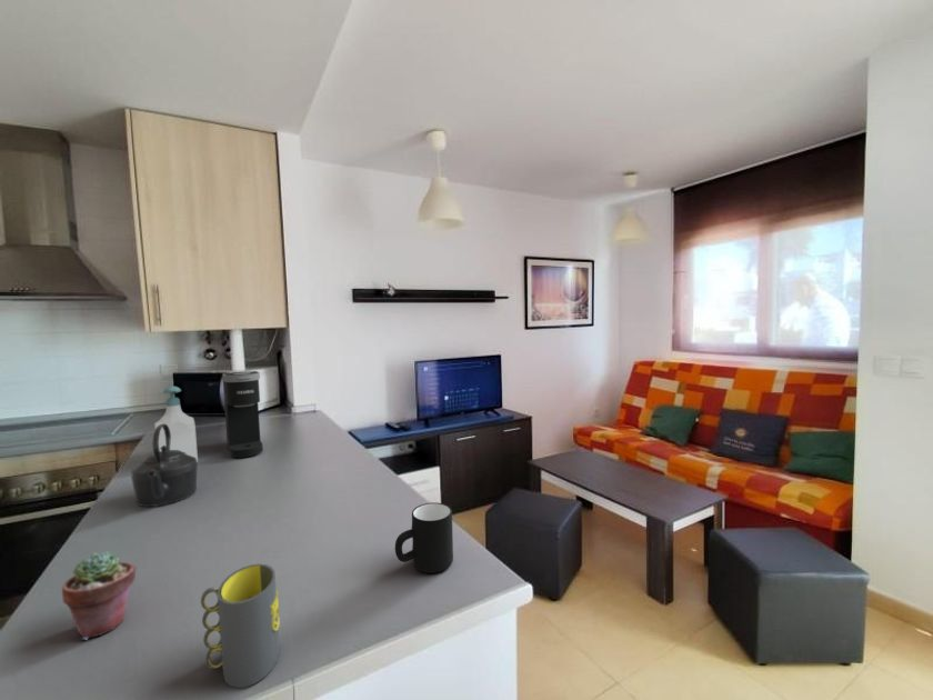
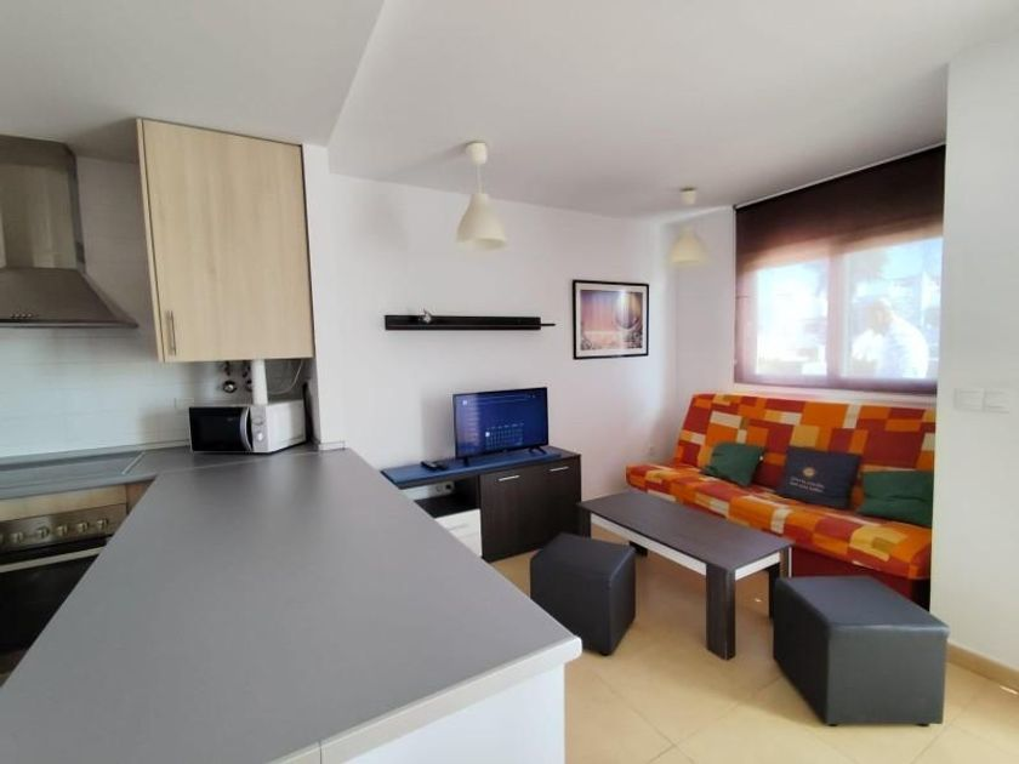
- mug (423, 539)
- soap bottle (174, 426)
- potted succulent (100, 589)
- mug (241, 622)
- coffee maker (242, 410)
- kettle (161, 464)
